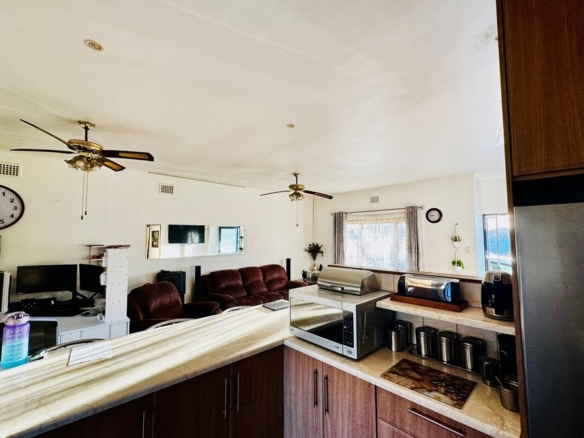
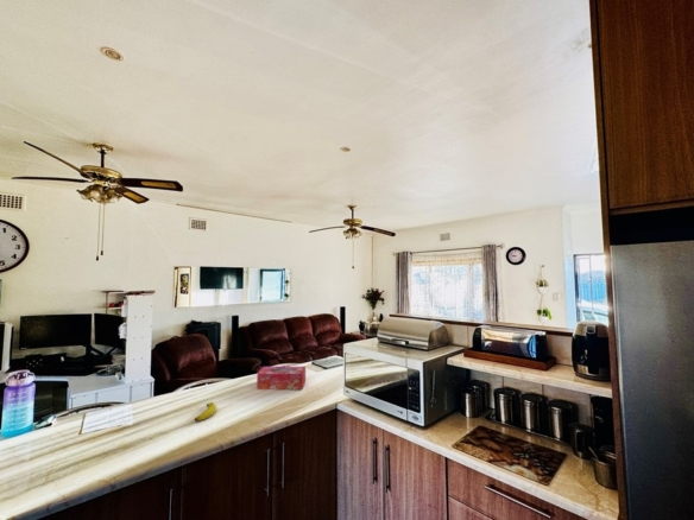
+ banana (207, 408)
+ tissue box (282, 378)
